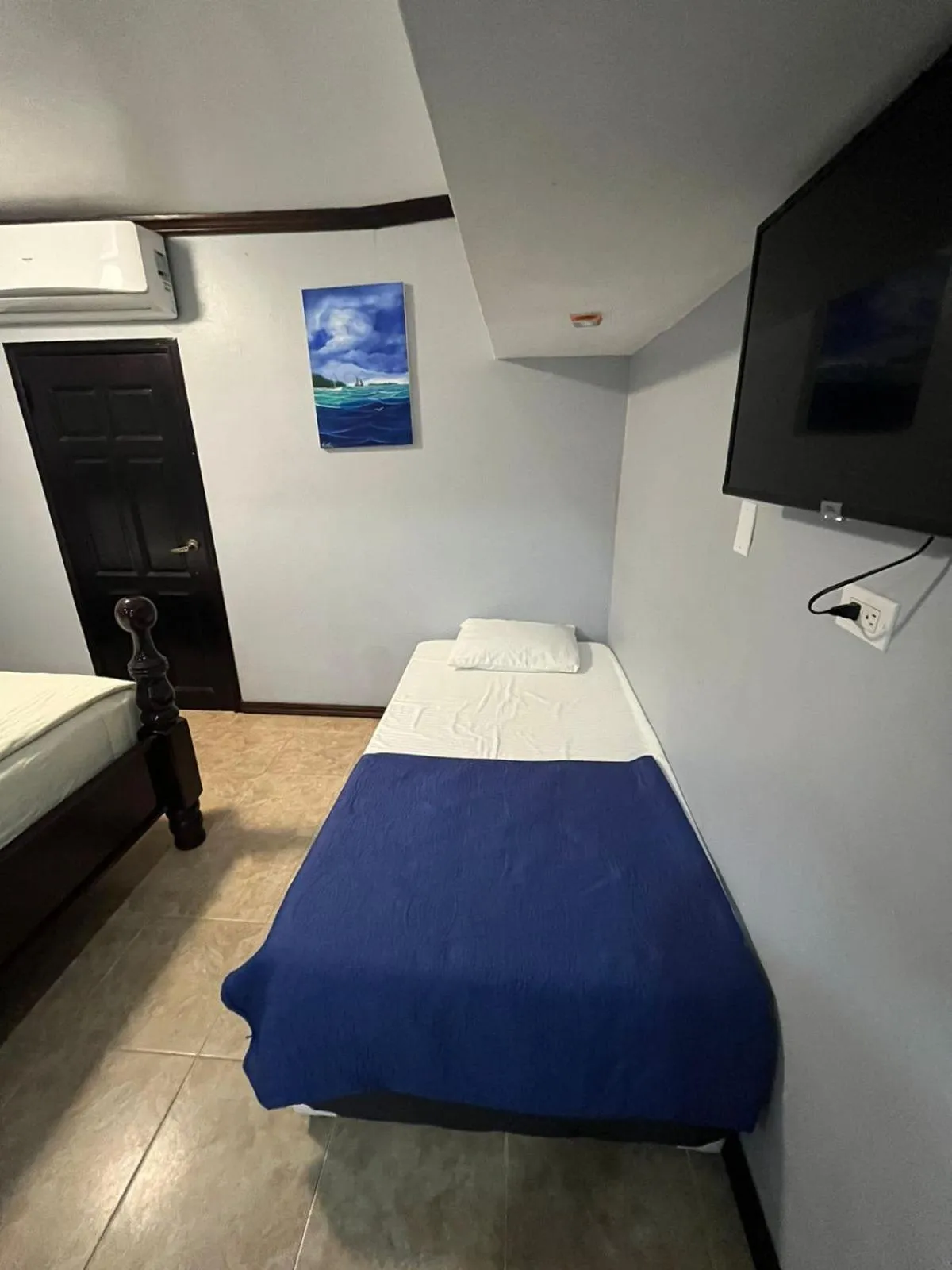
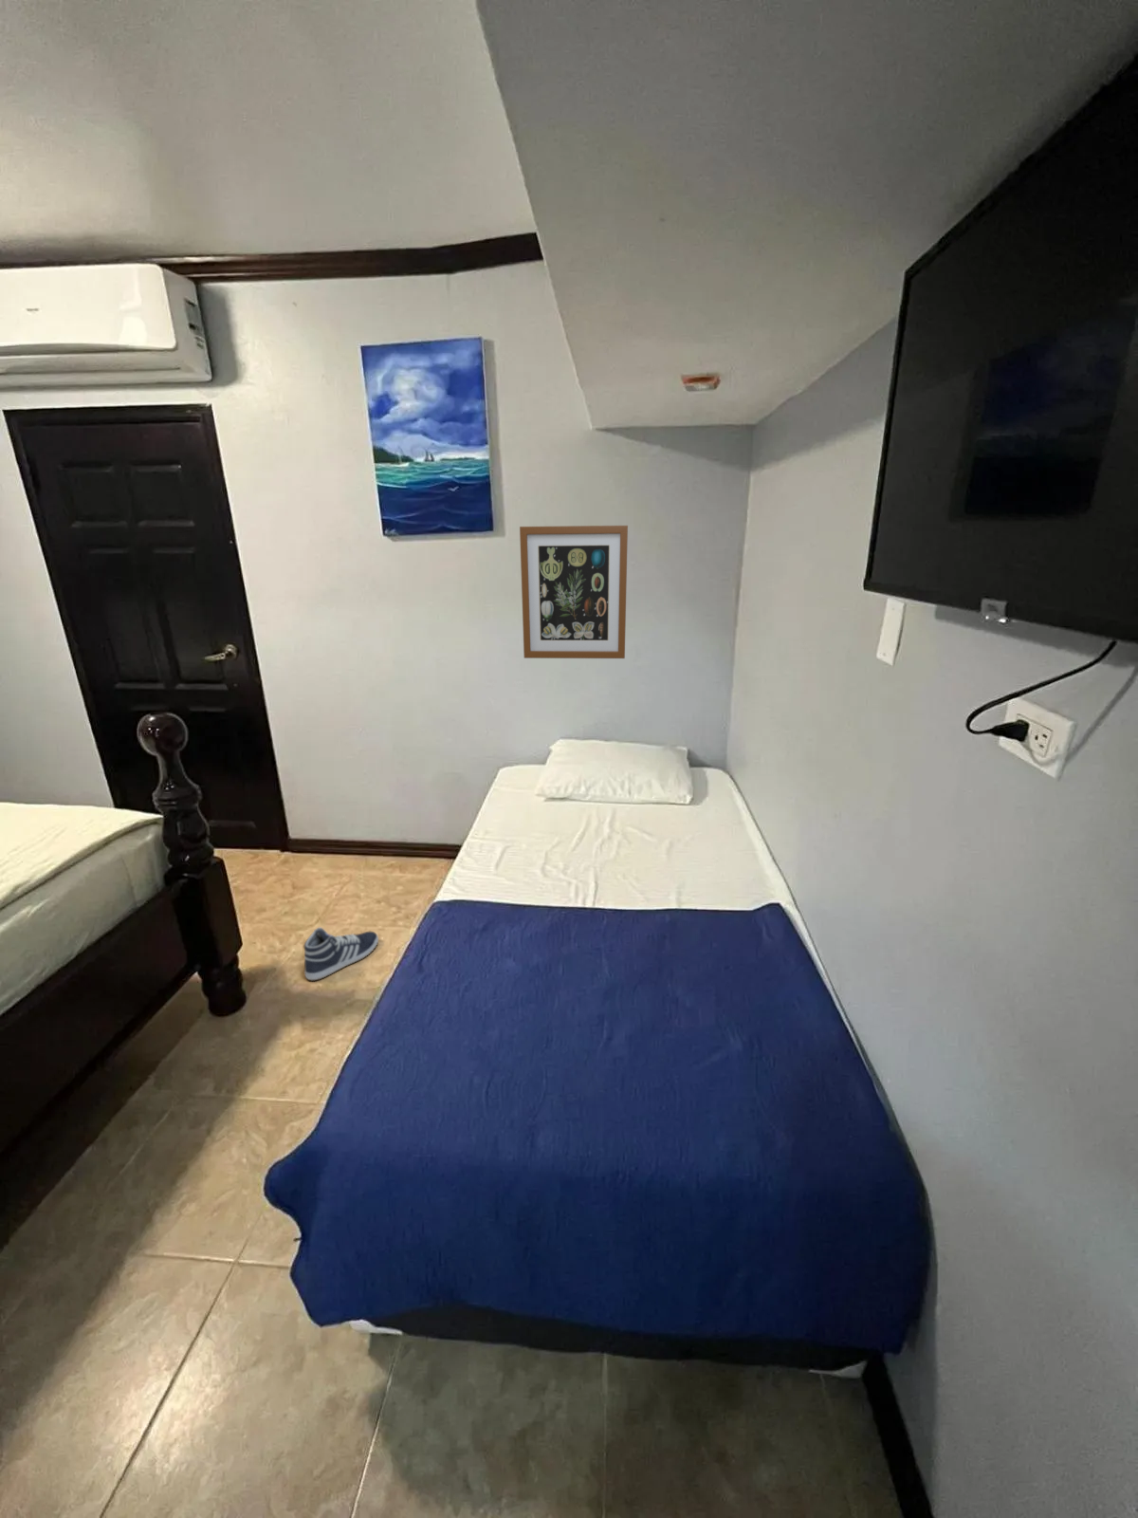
+ sneaker (342, 942)
+ wall art (574, 594)
